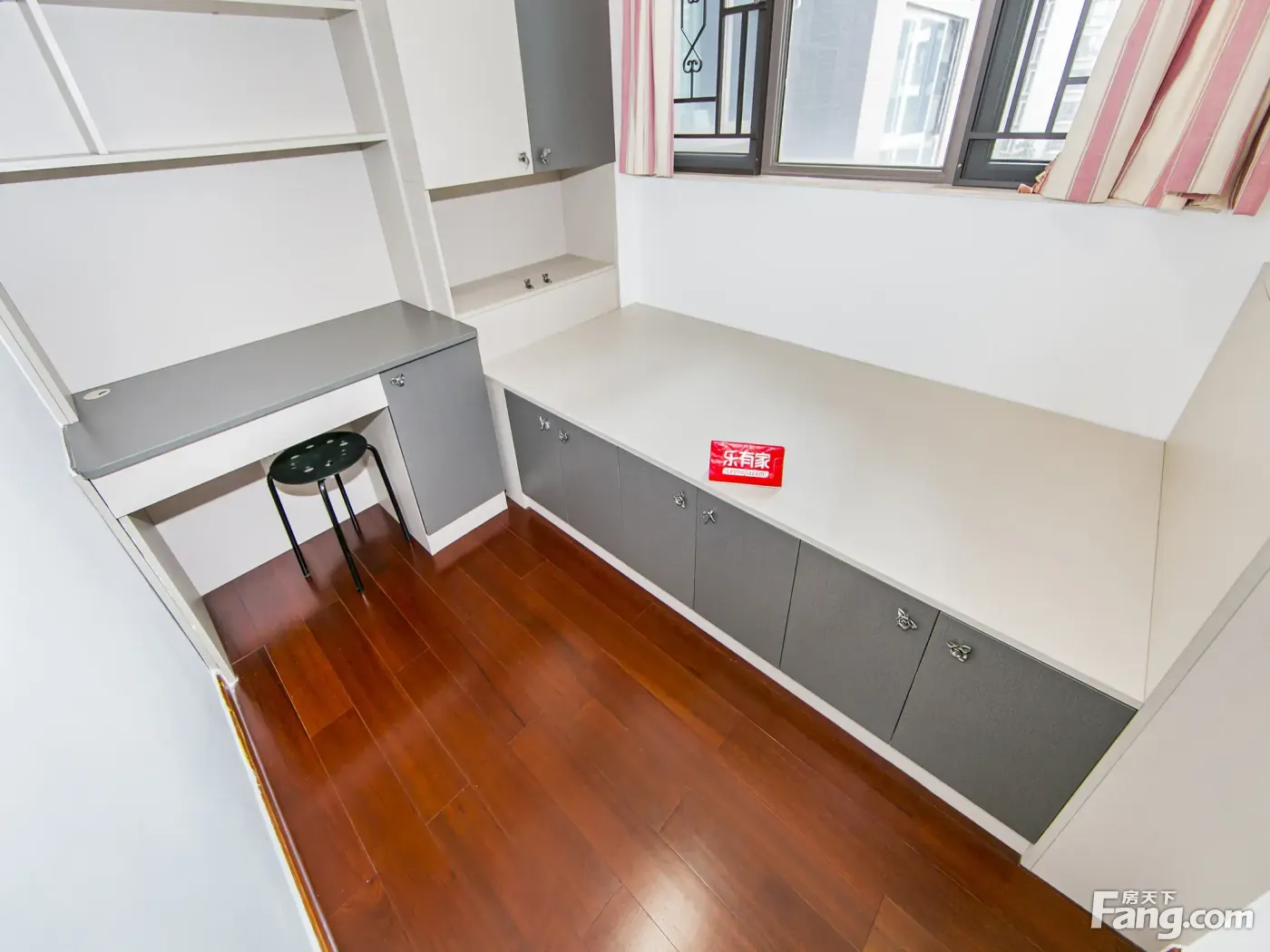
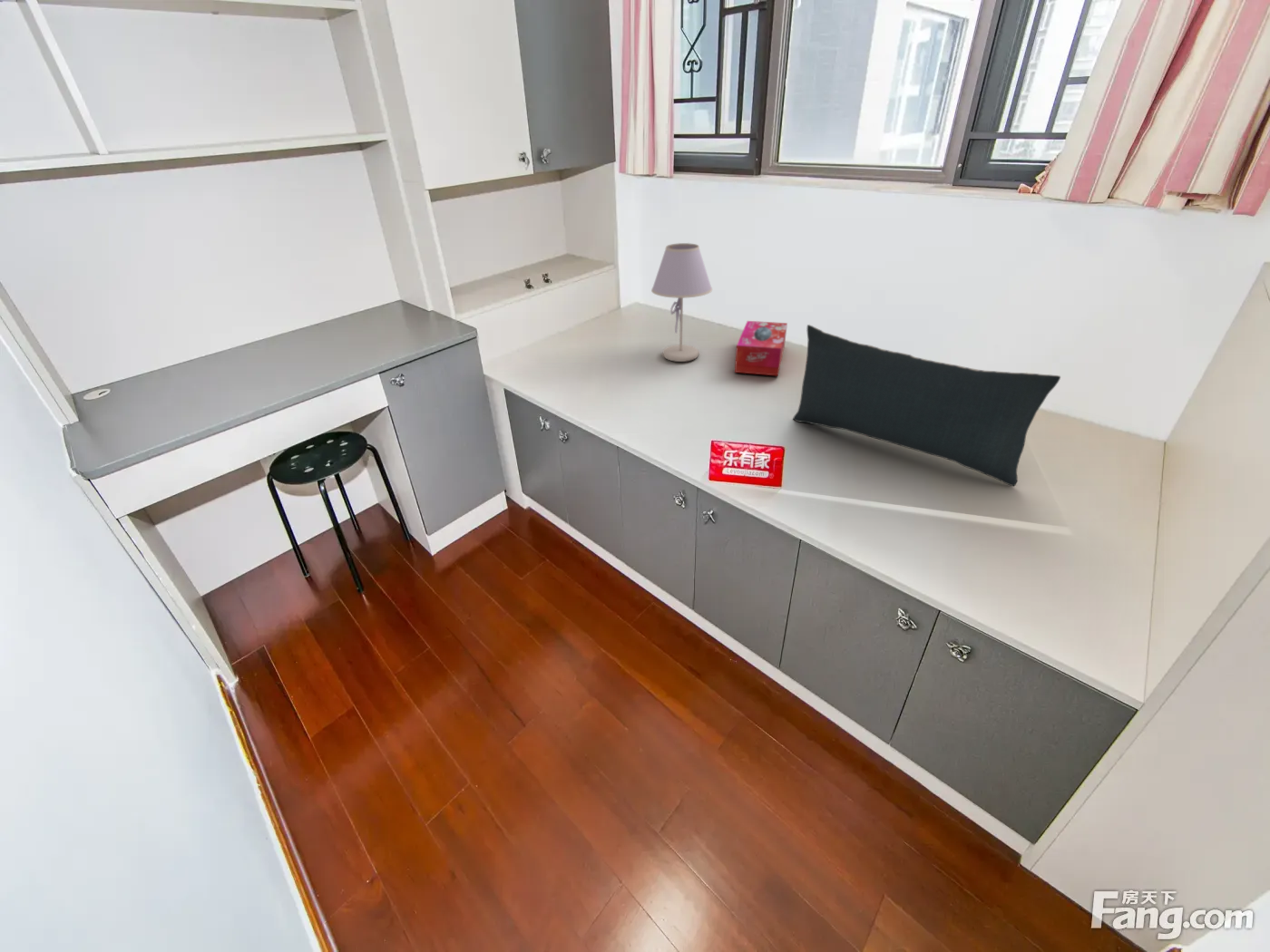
+ tissue box (761, 346)
+ table lamp (681, 304)
+ pillow (905, 400)
